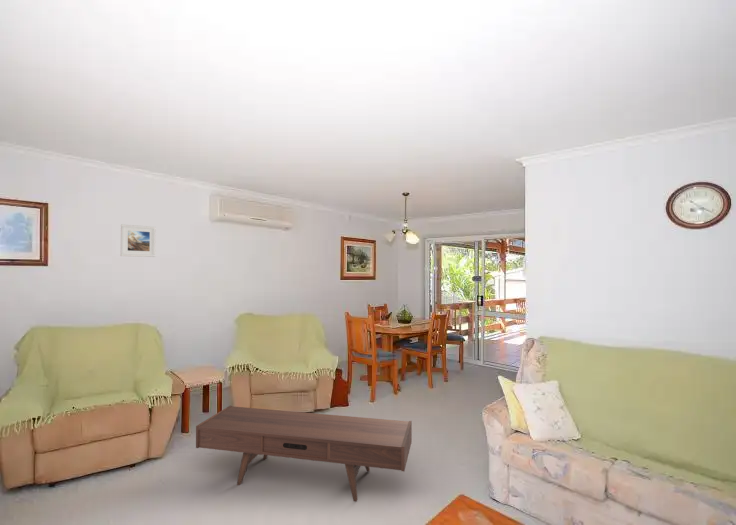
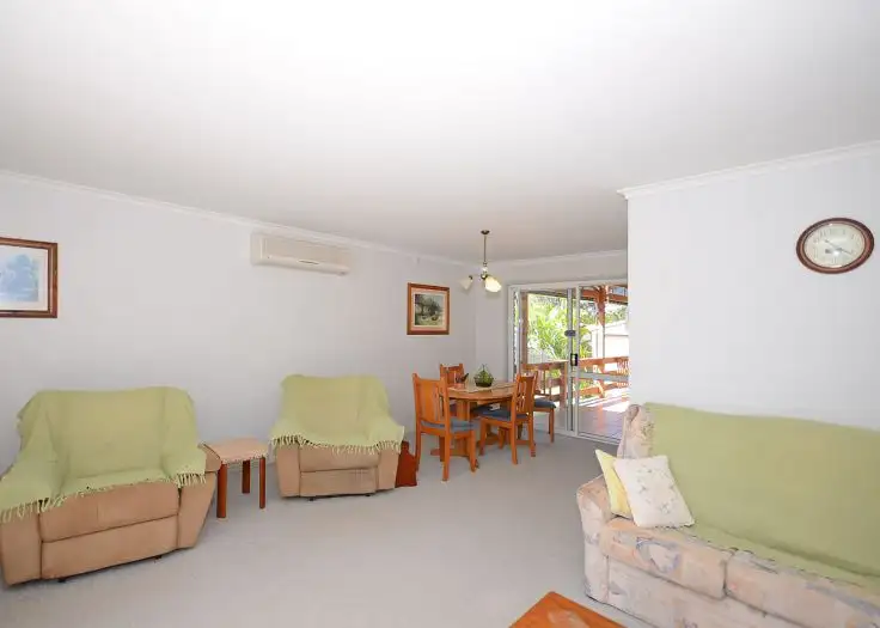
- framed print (138, 241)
- coffee table (305, 450)
